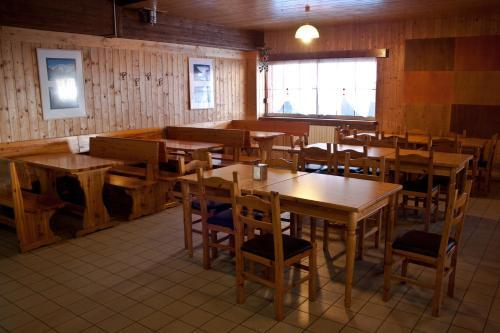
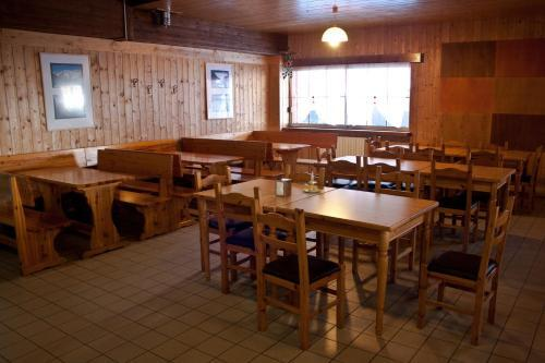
+ candle holder (311, 181)
